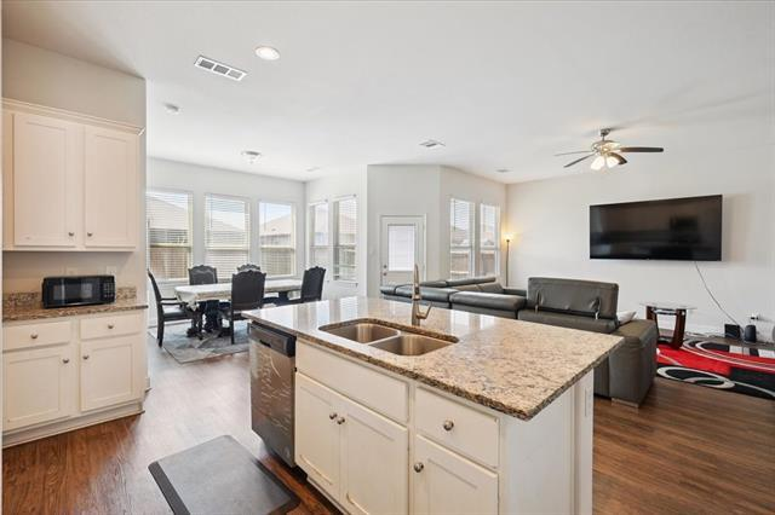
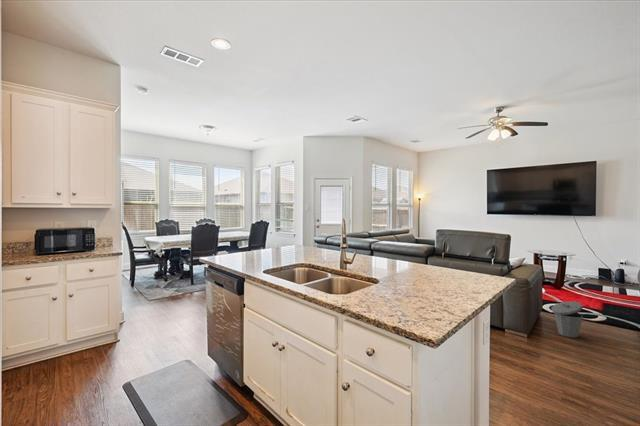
+ trash can (566, 318)
